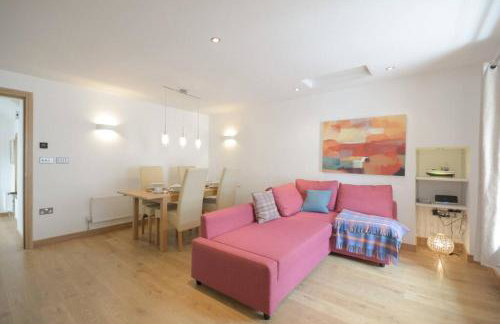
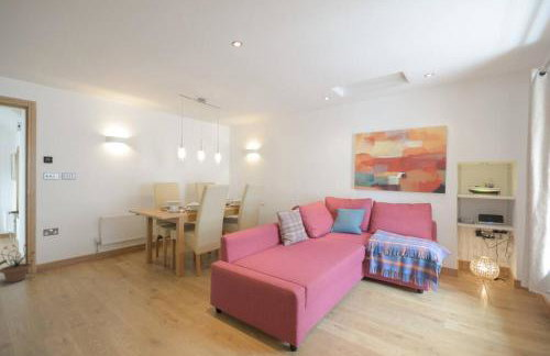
+ potted plant (14, 262)
